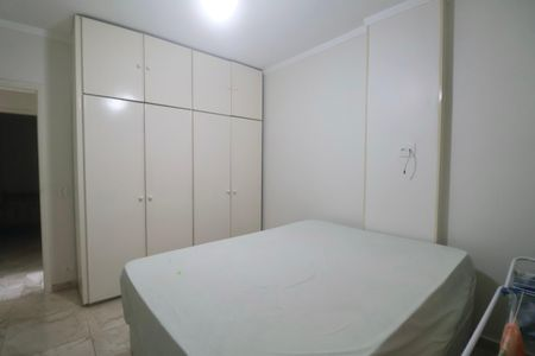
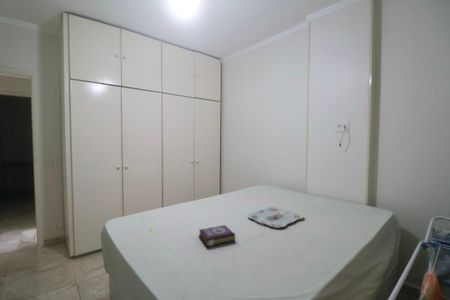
+ book (216, 234)
+ serving tray (275, 216)
